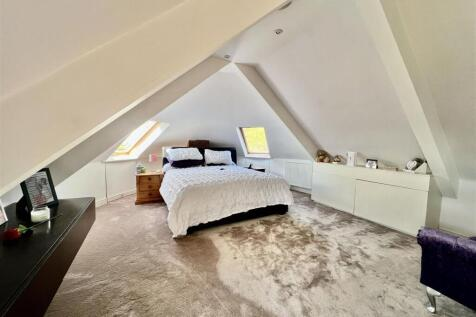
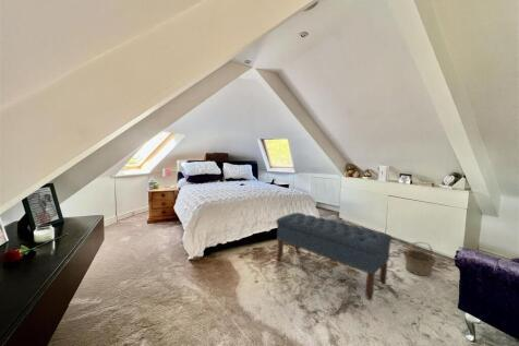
+ basket (419, 256)
+ bench (327, 247)
